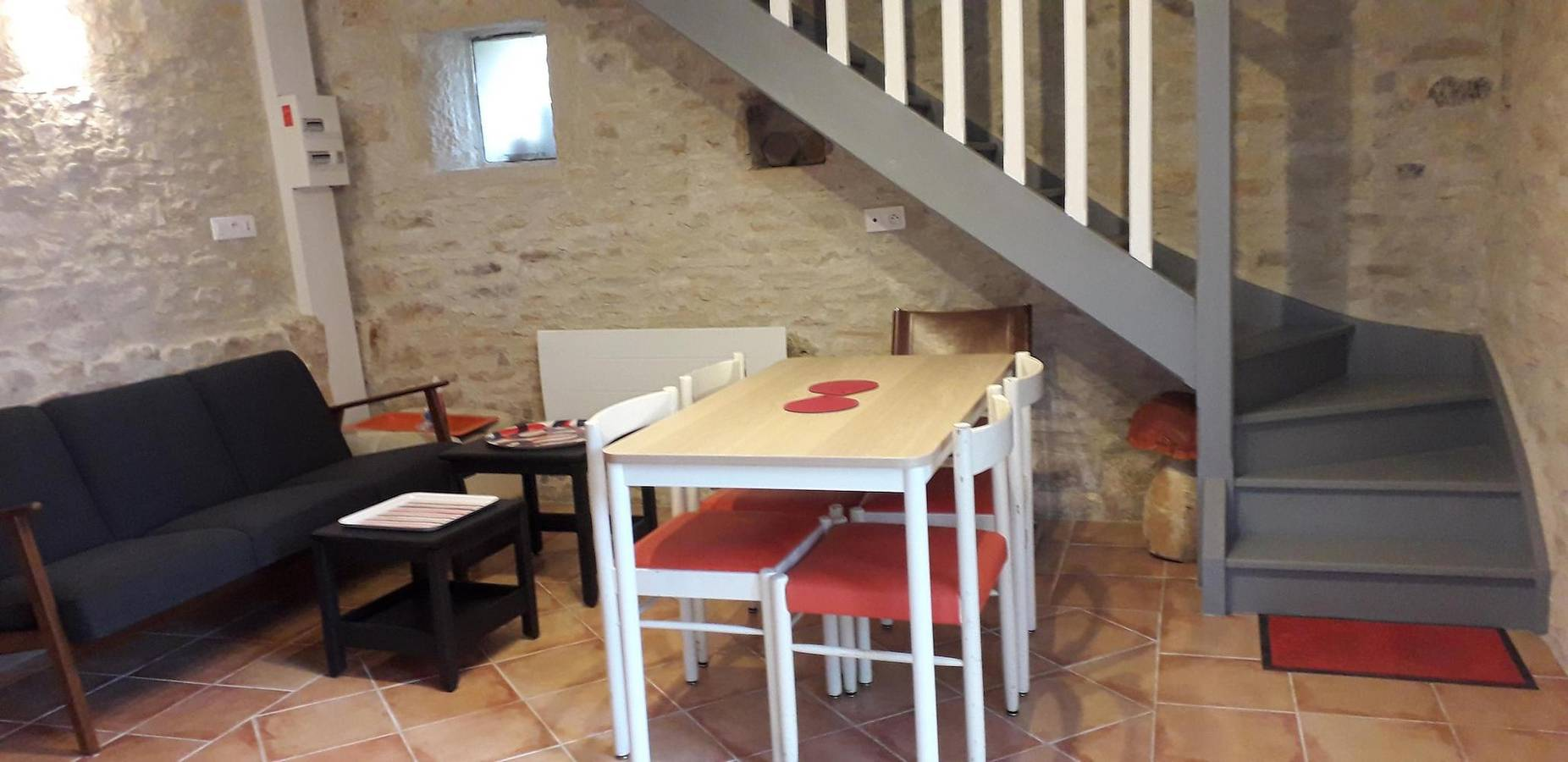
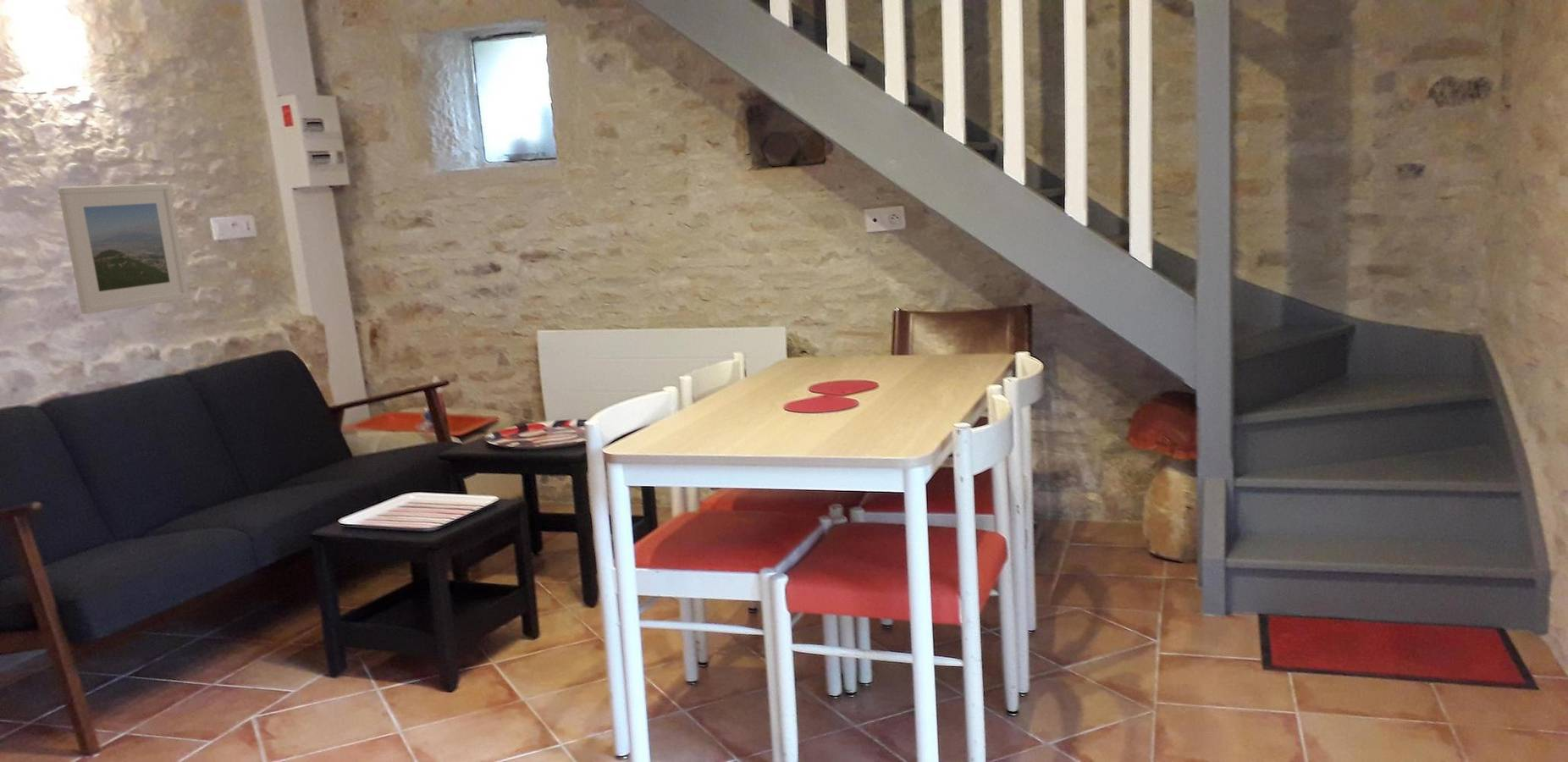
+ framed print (127, 246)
